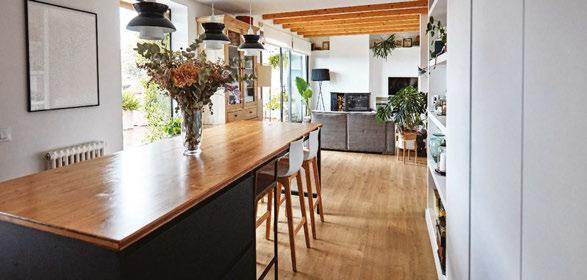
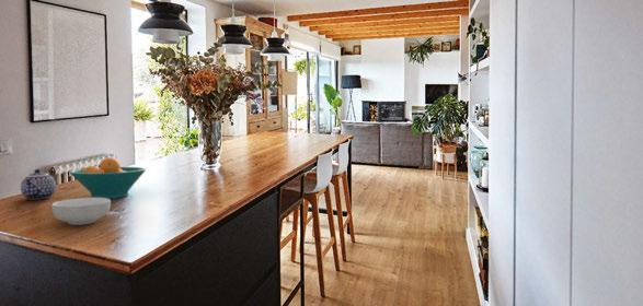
+ teapot (37, 183)
+ cereal bowl (82, 211)
+ fruit bowl (108, 177)
